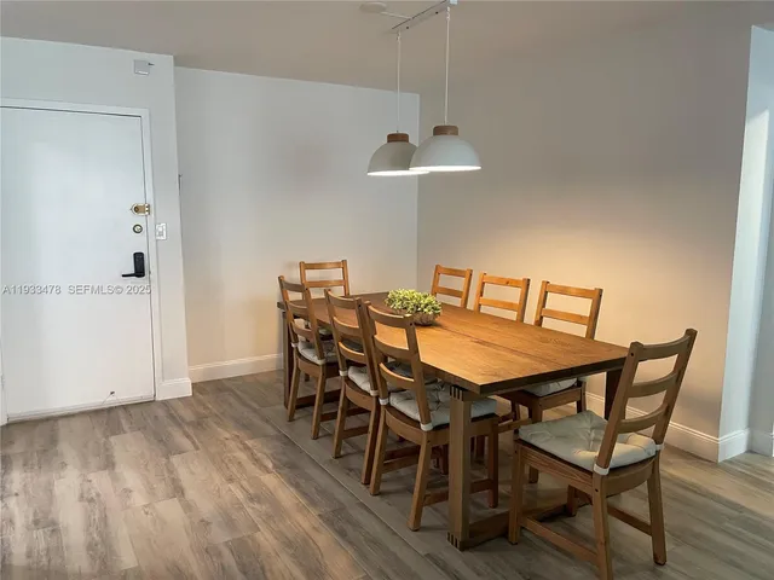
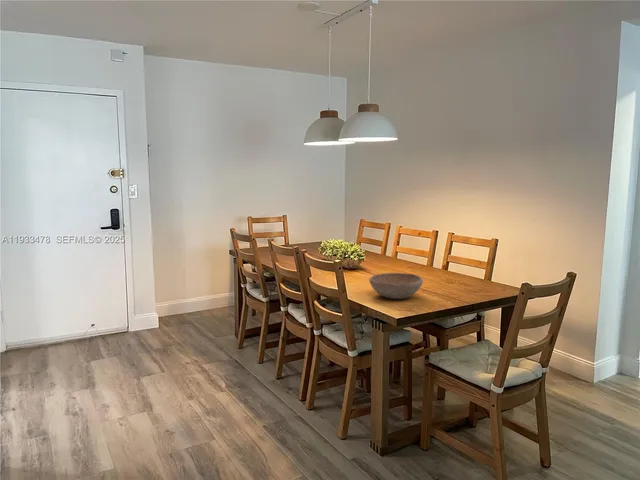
+ bowl (395, 286)
